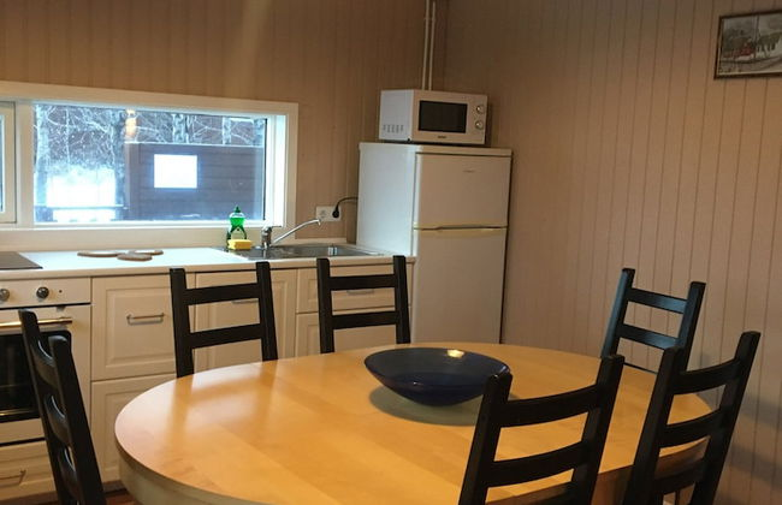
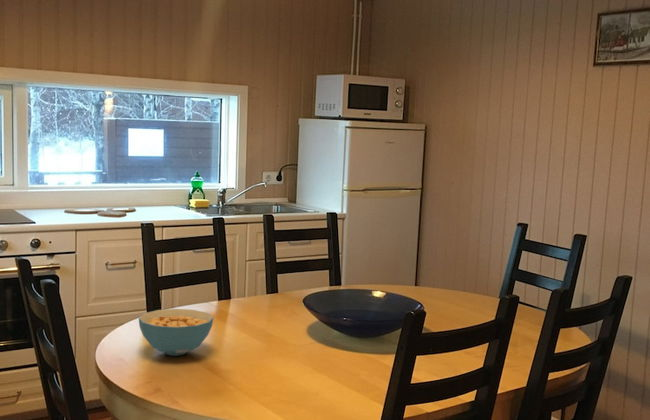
+ cereal bowl (175, 334)
